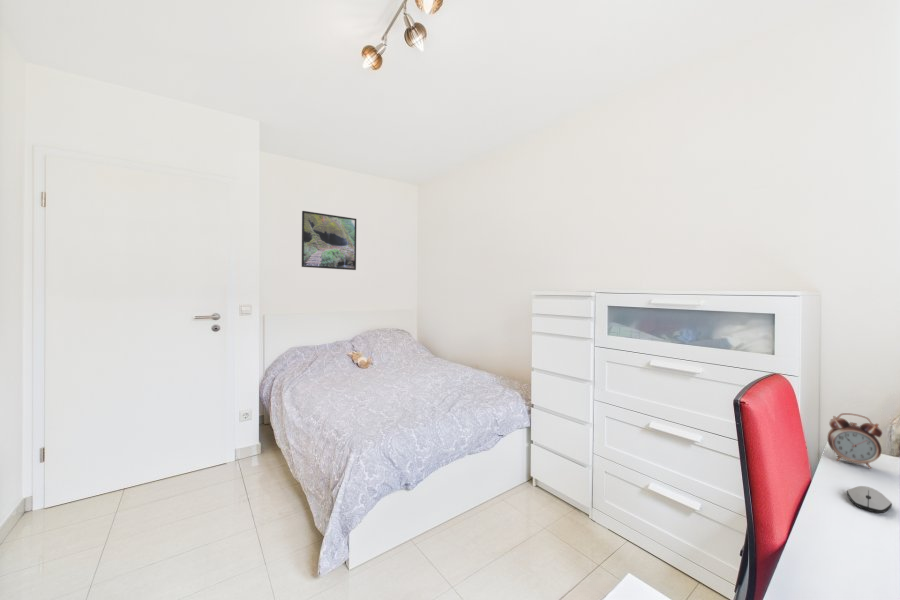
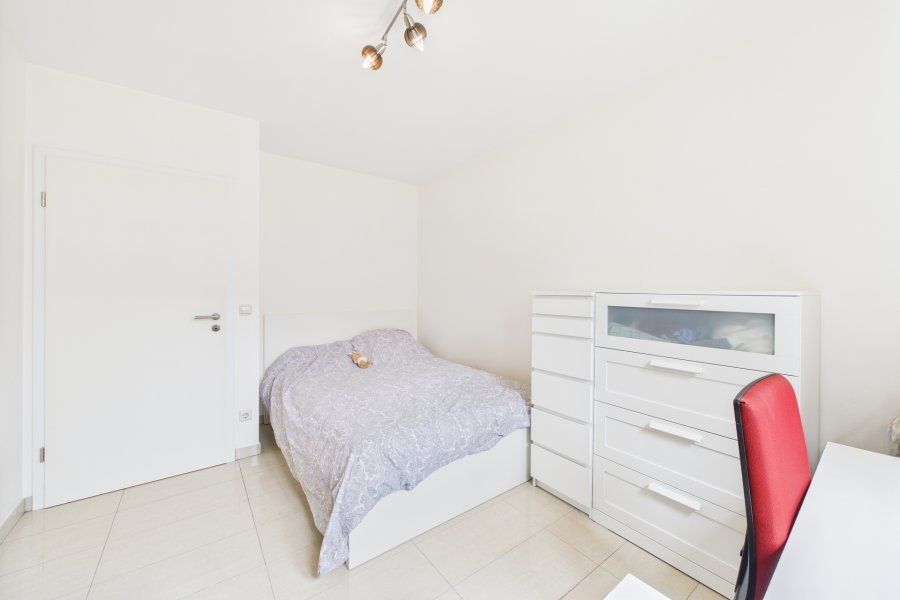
- alarm clock (853, 438)
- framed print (330, 241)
- computer mouse (868, 496)
